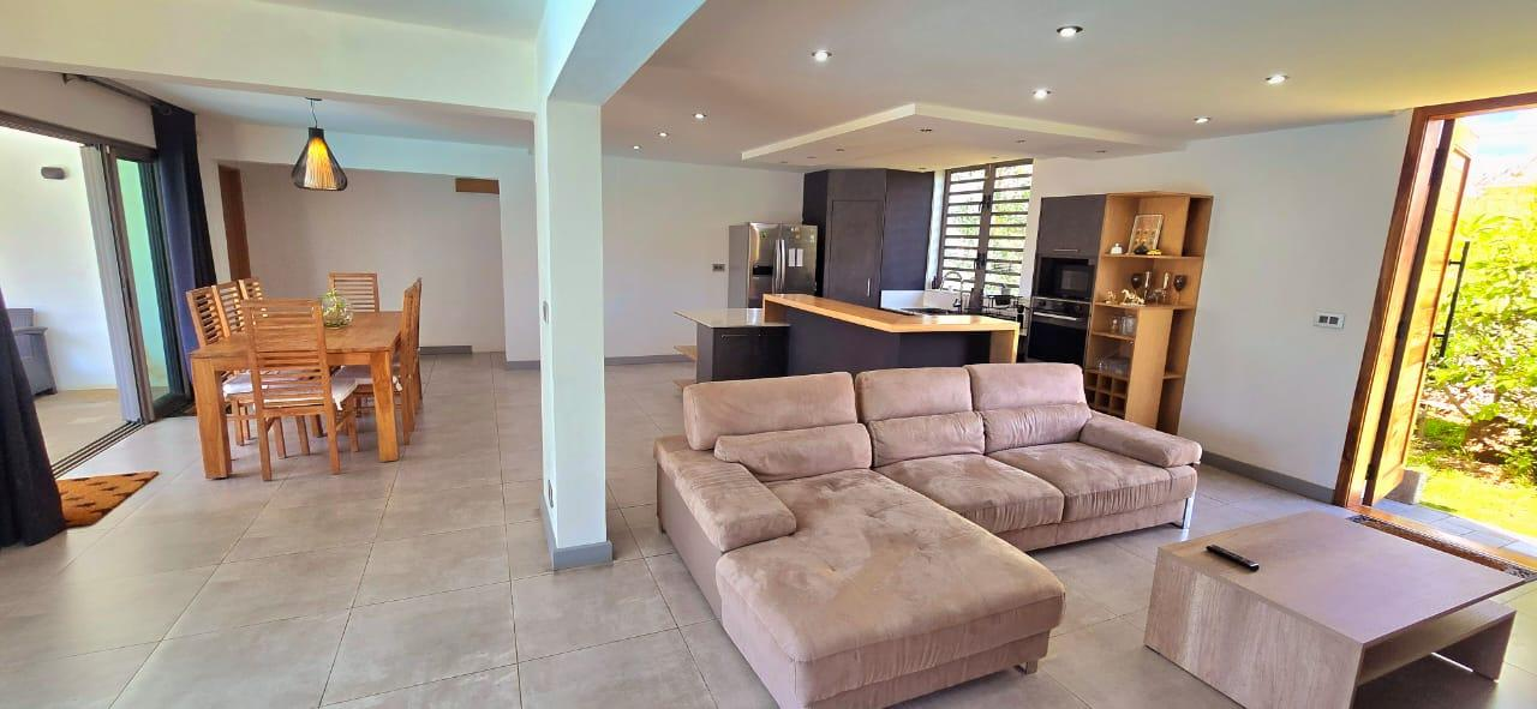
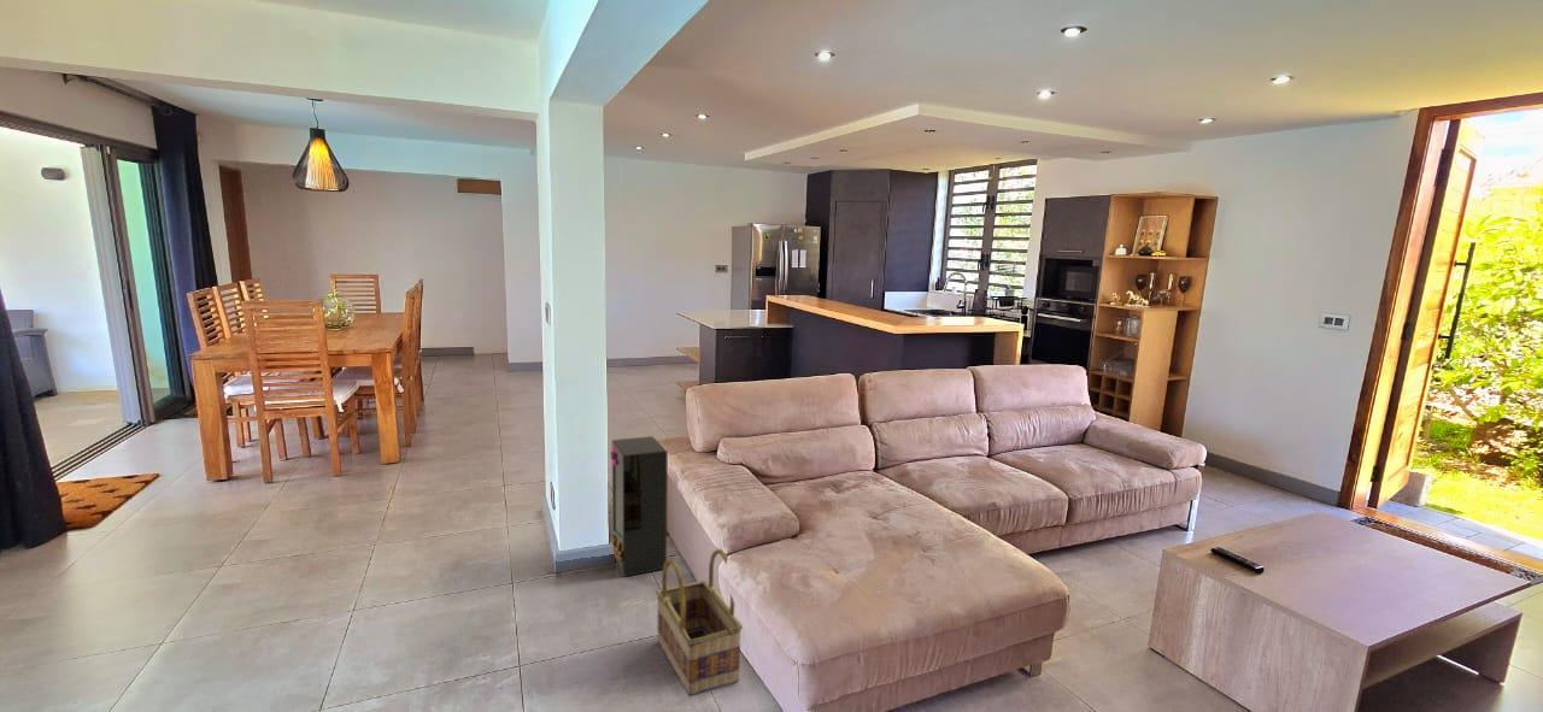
+ speaker (638, 504)
+ basket (697, 608)
